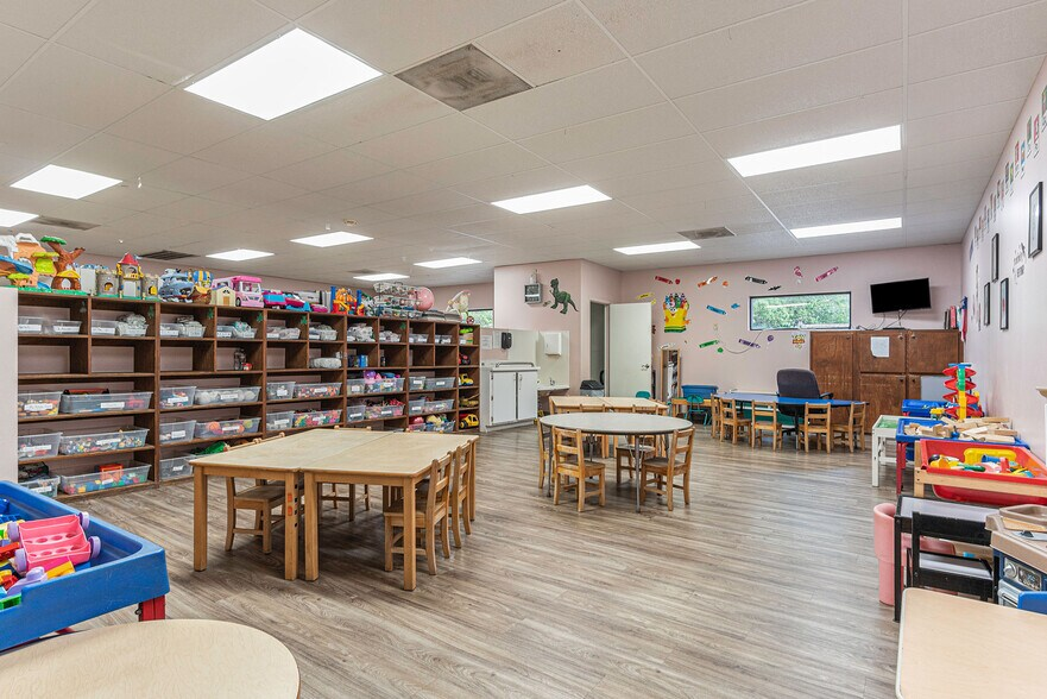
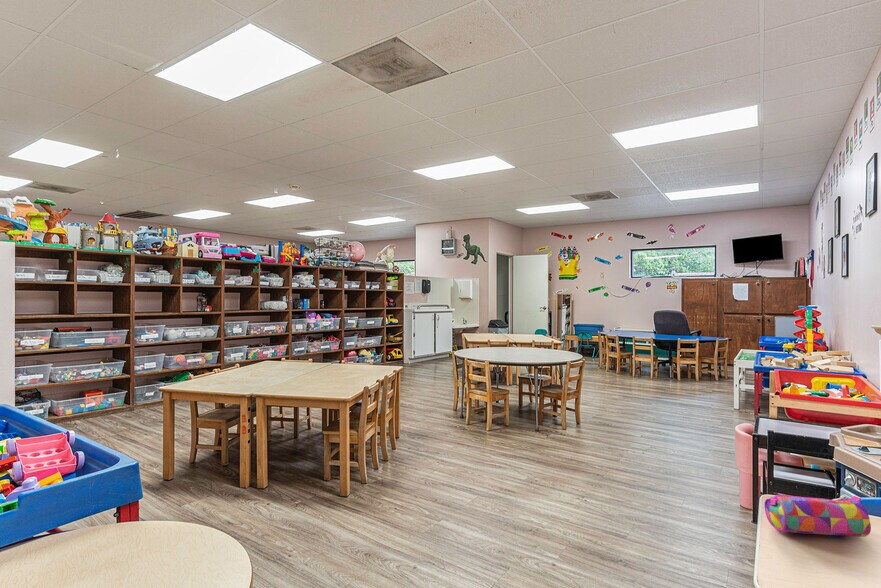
+ pencil case (816, 514)
